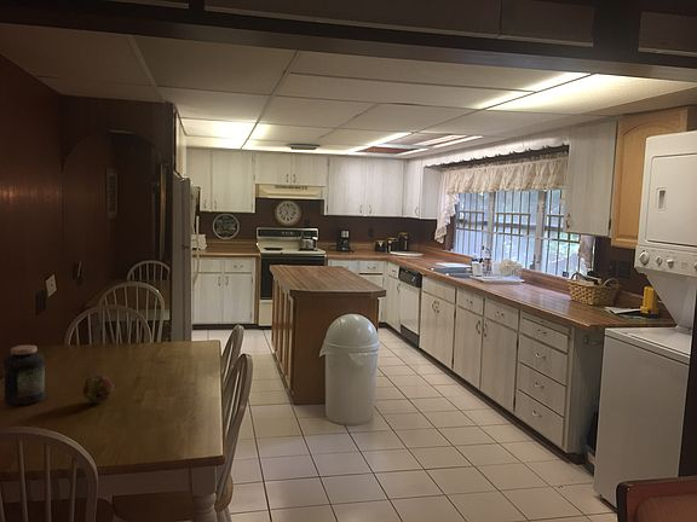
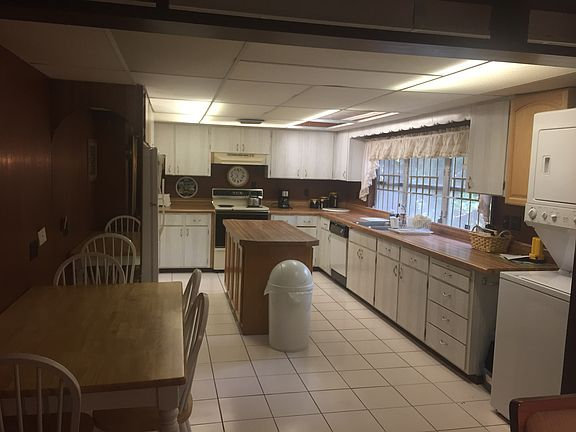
- jar (24, 373)
- fruit (98, 389)
